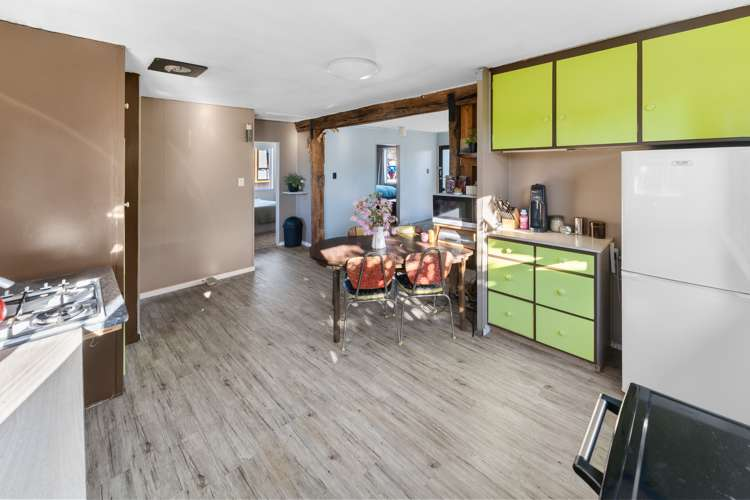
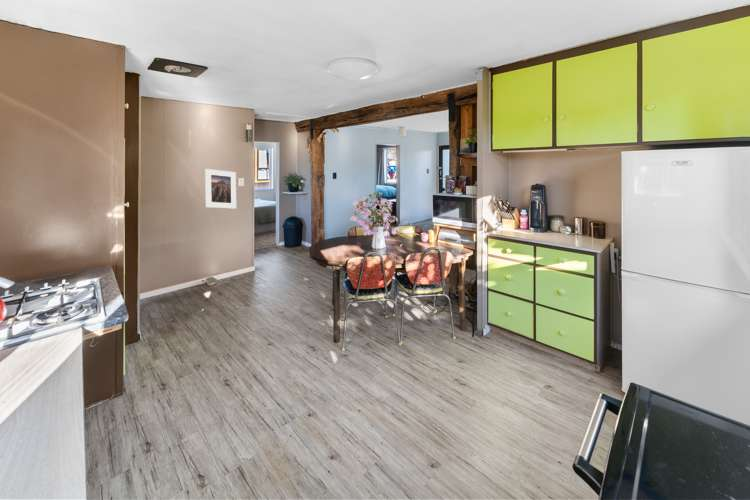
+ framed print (221, 189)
